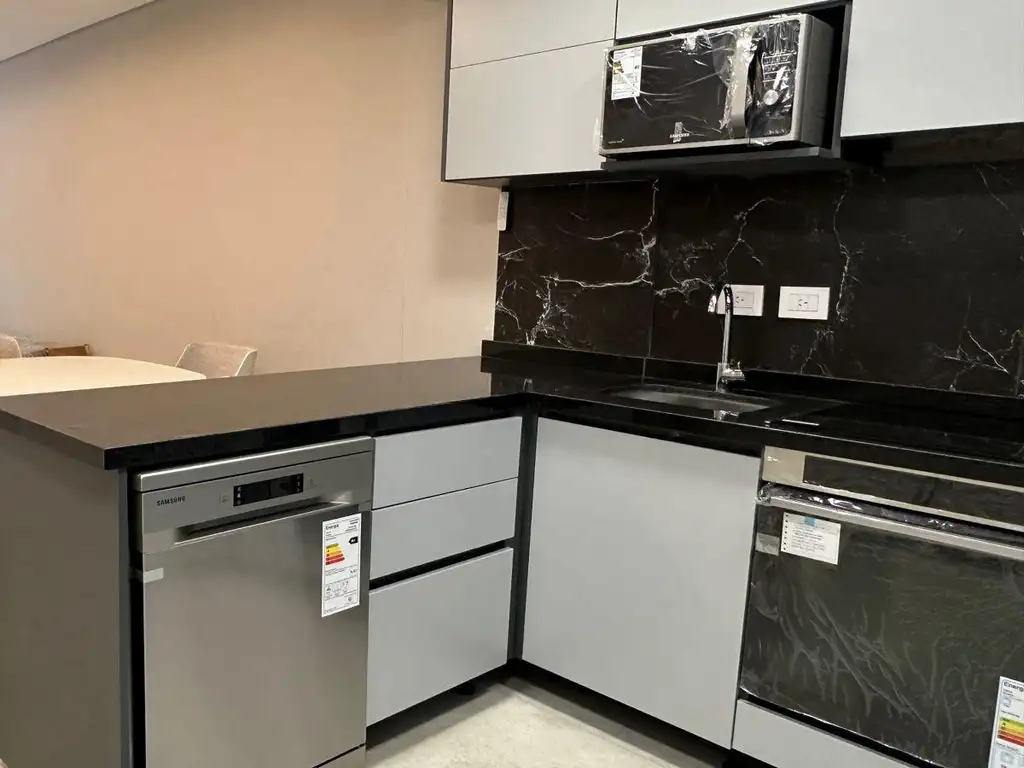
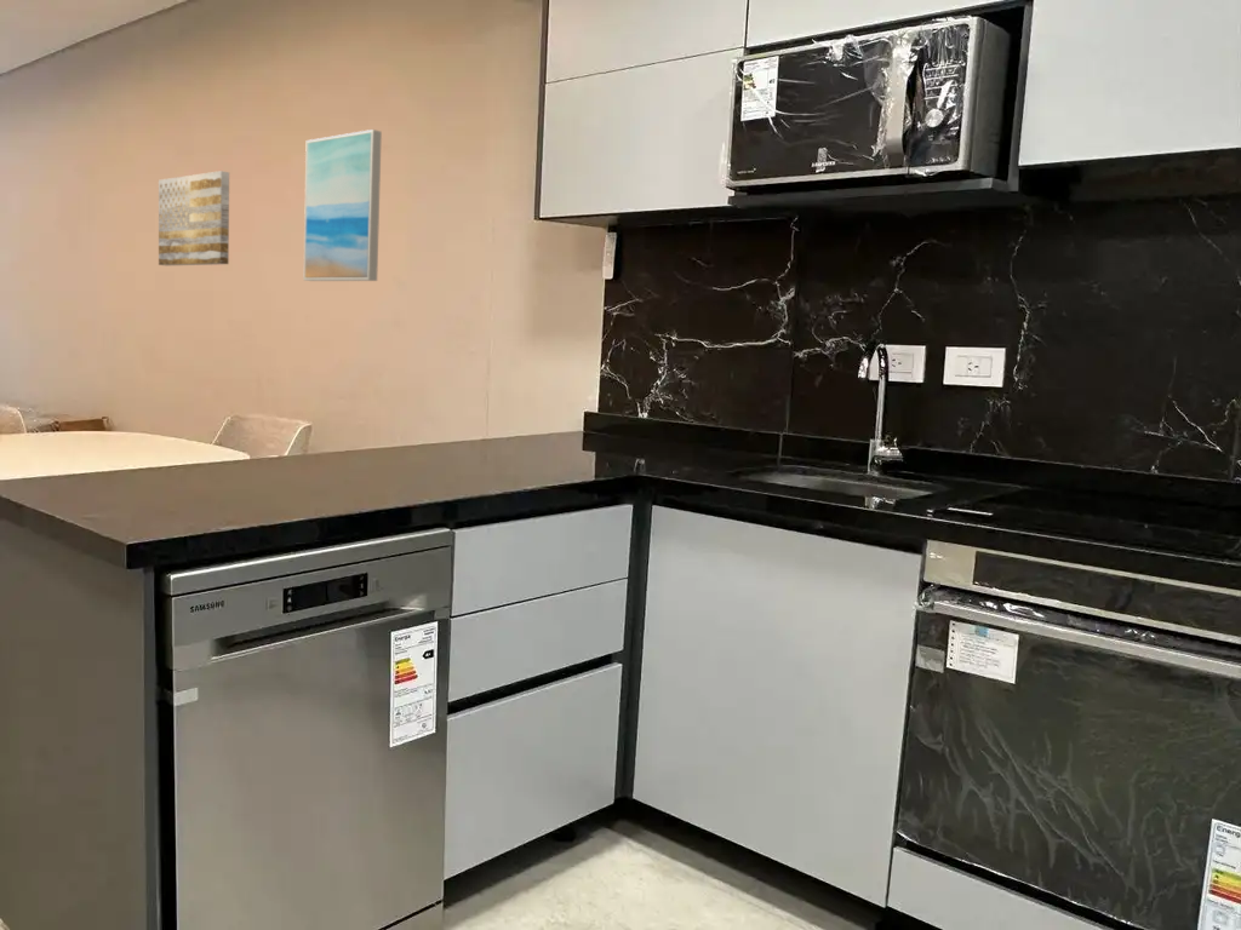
+ wall art (341, 208)
+ wall art (191, 220)
